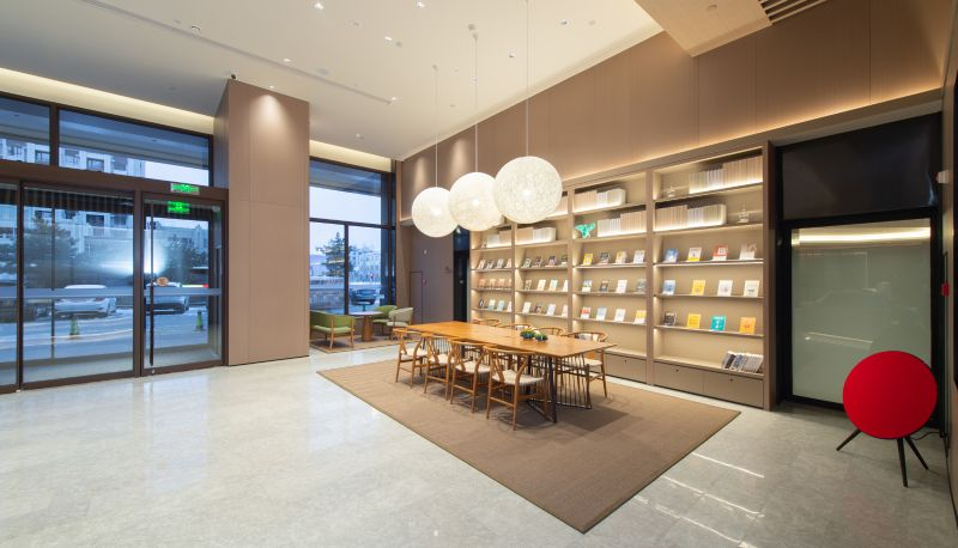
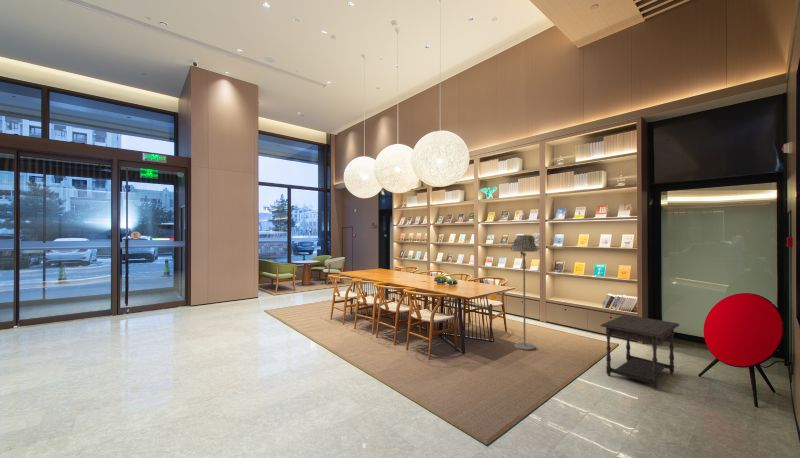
+ side table (641, 341)
+ floor lamp (524, 290)
